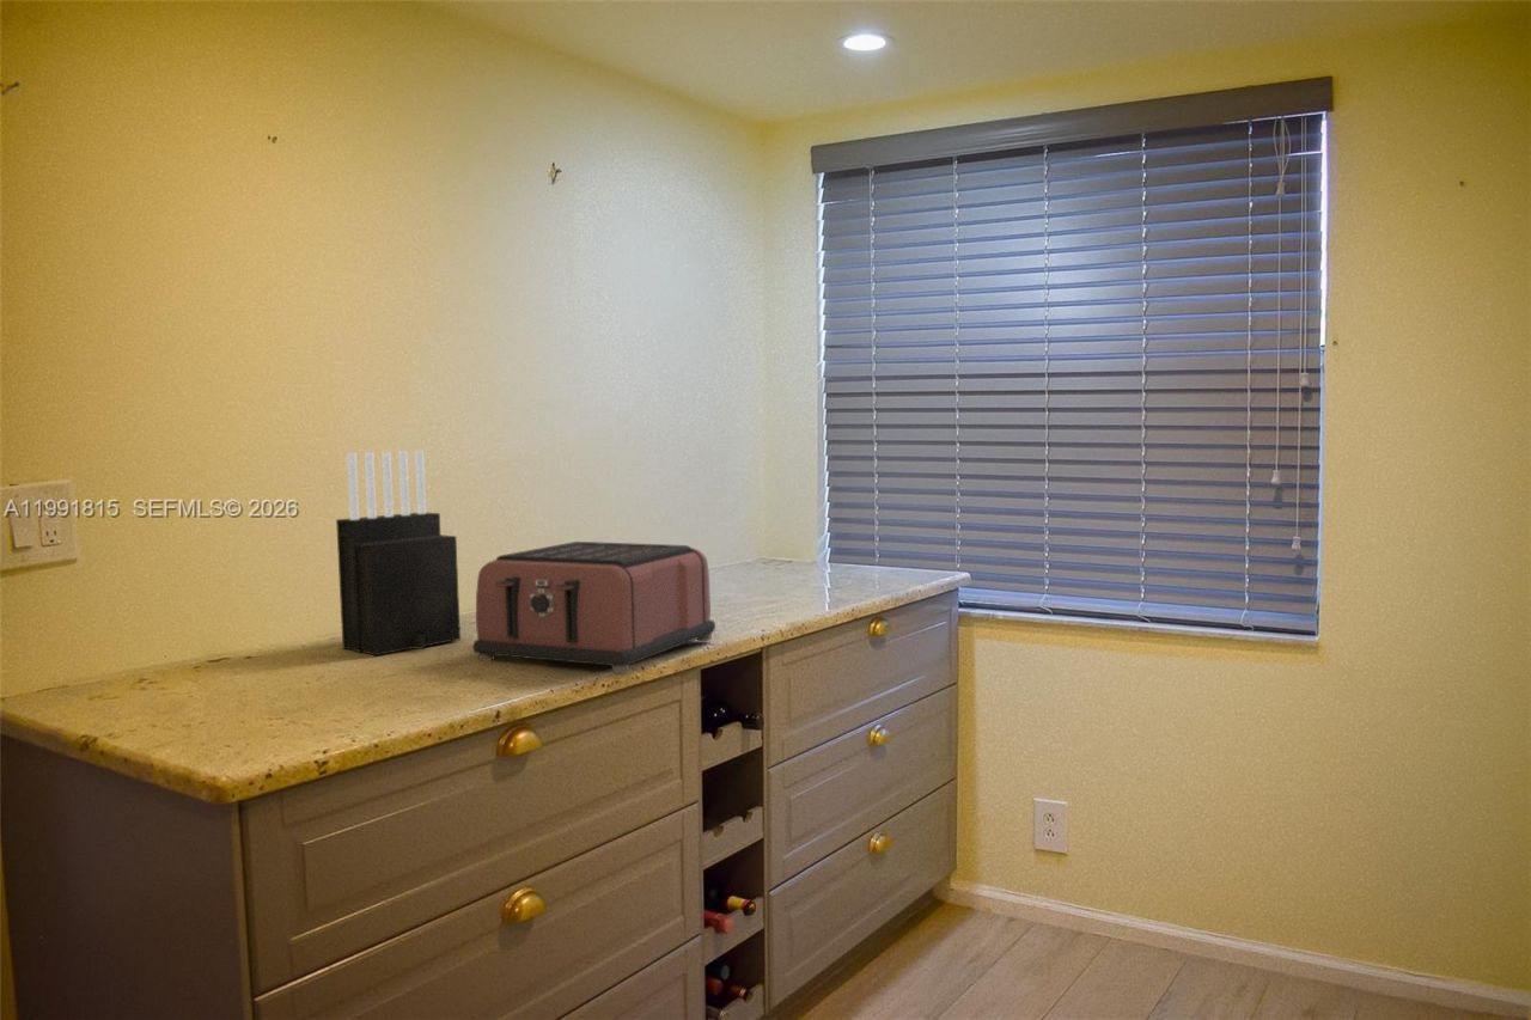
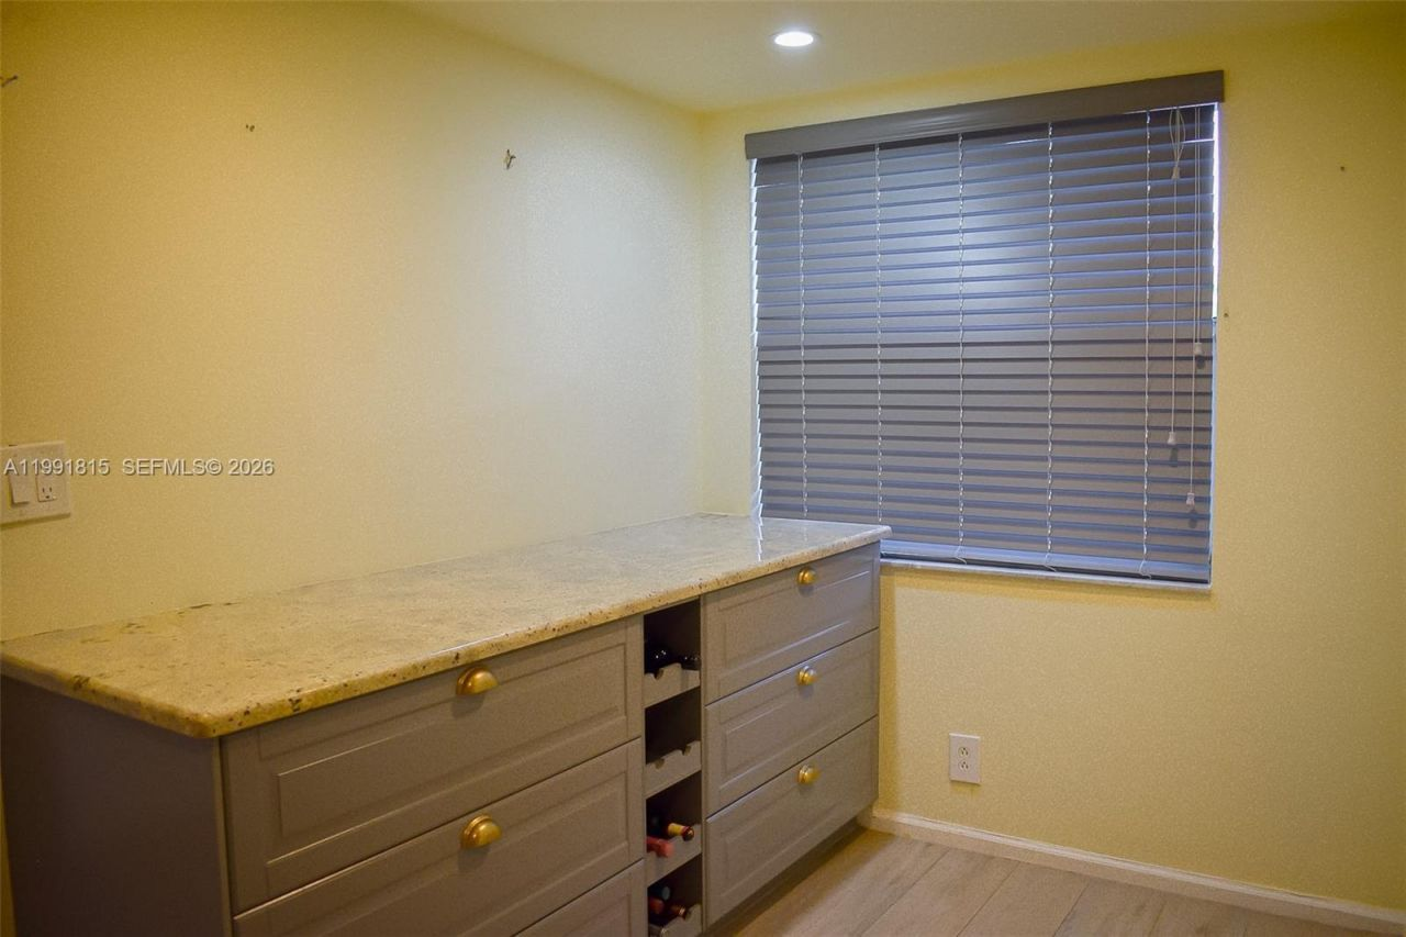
- knife block (401, 549)
- toaster (592, 601)
